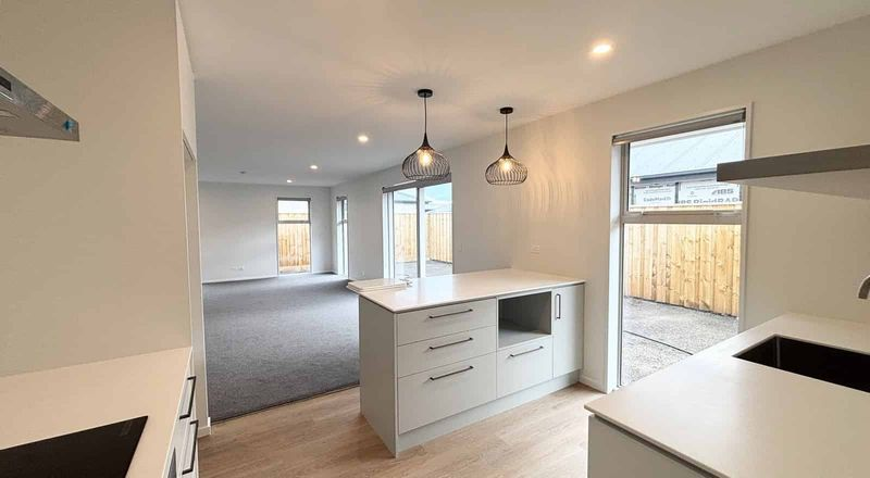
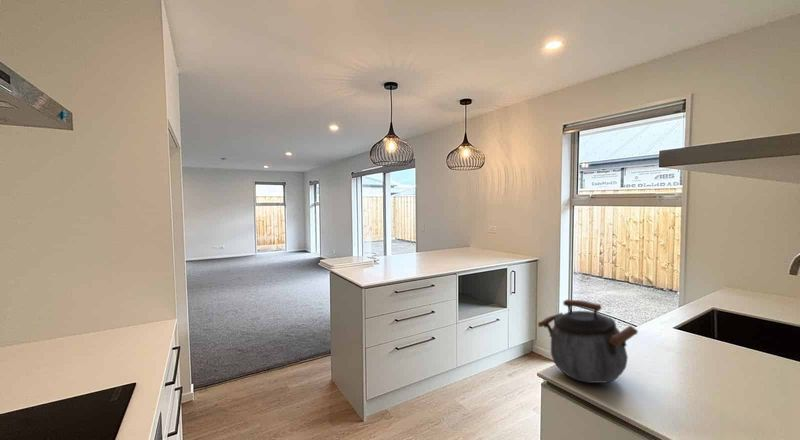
+ kettle (585, 337)
